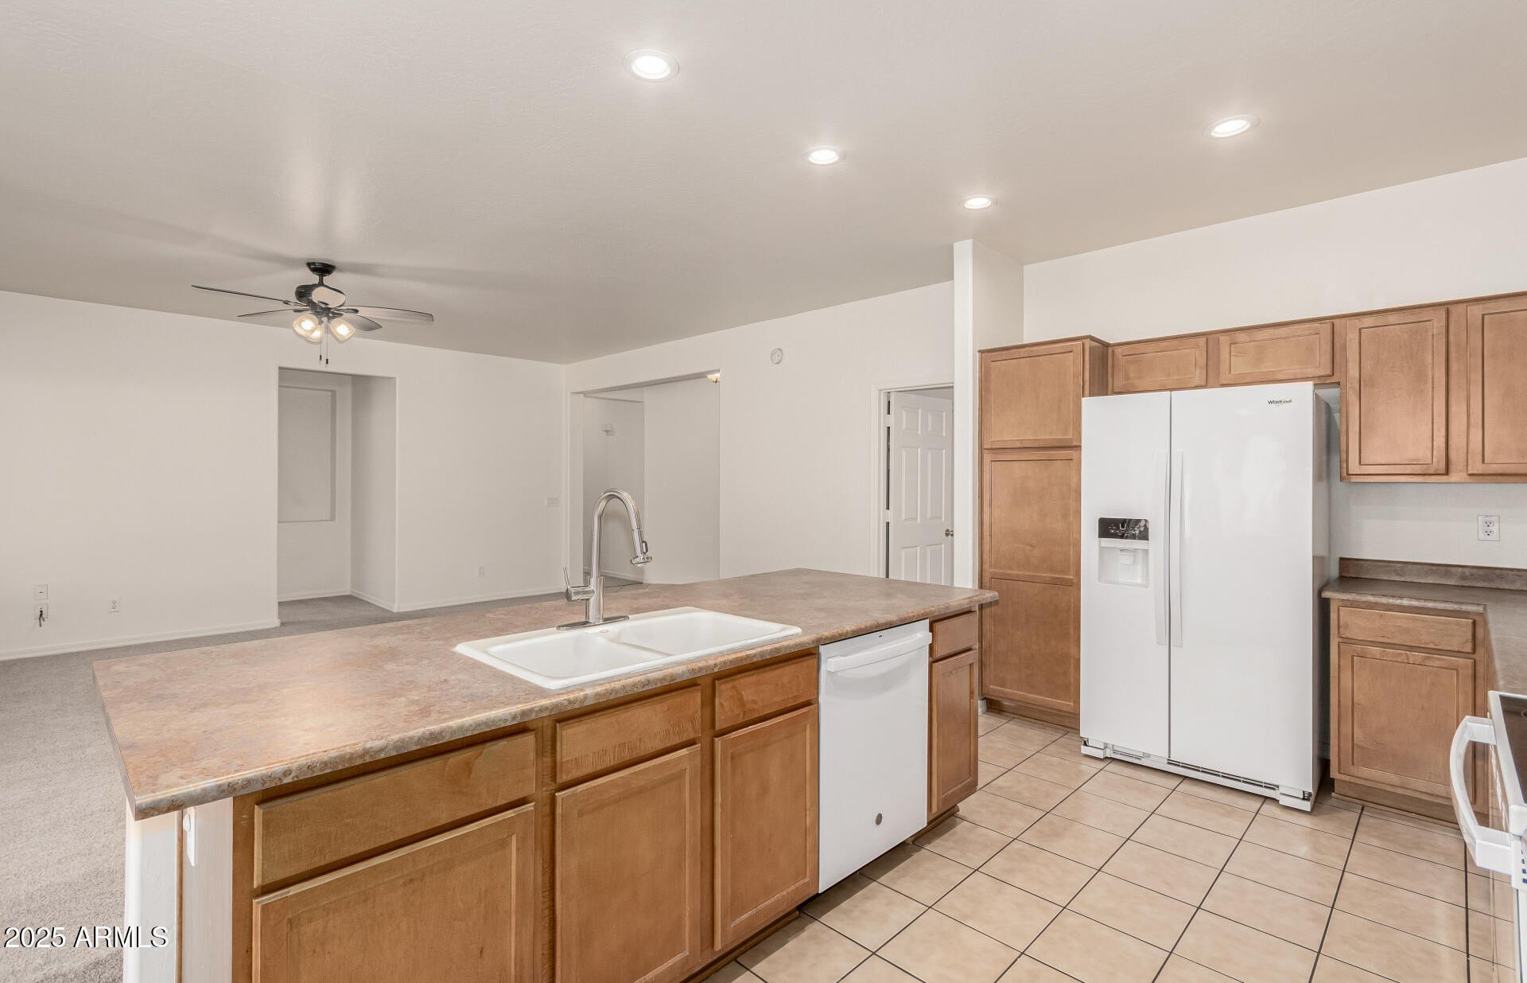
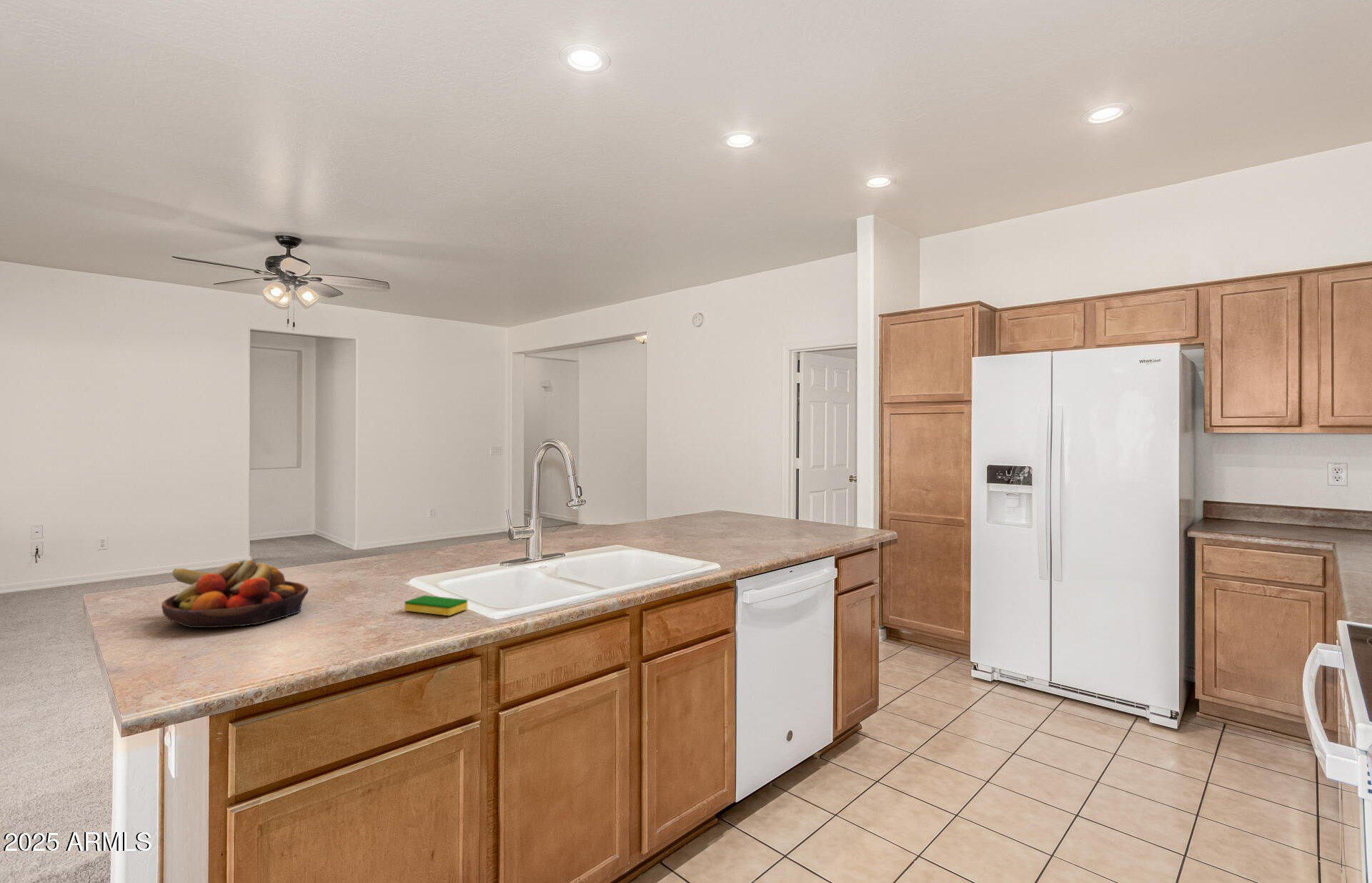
+ fruit bowl (237, 589)
+ dish sponge (436, 605)
